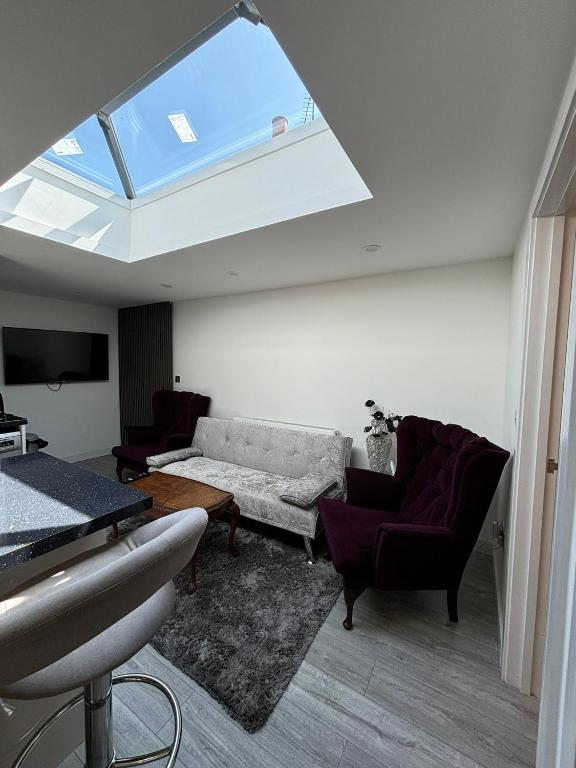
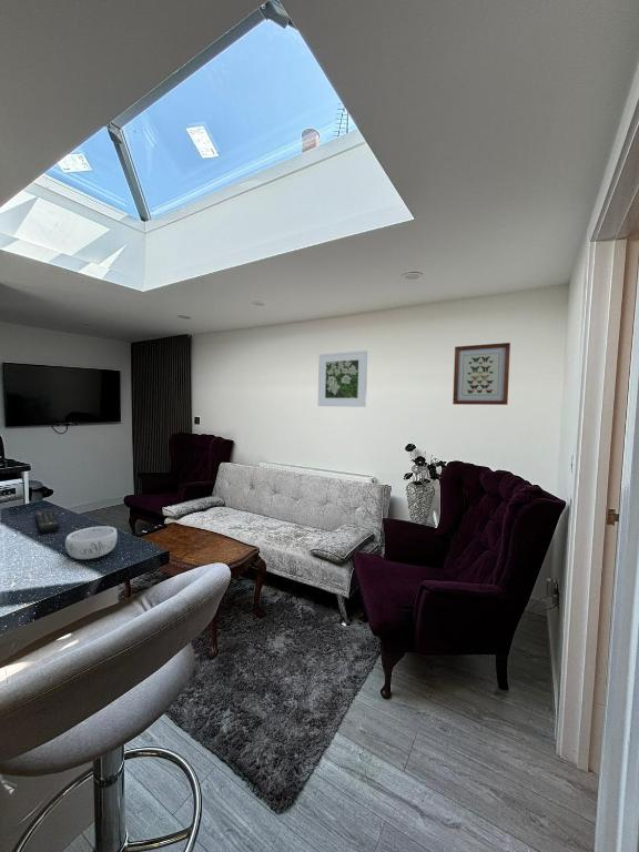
+ wall art (480, 374)
+ decorative bowl (89, 544)
+ remote control (47, 520)
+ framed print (342, 379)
